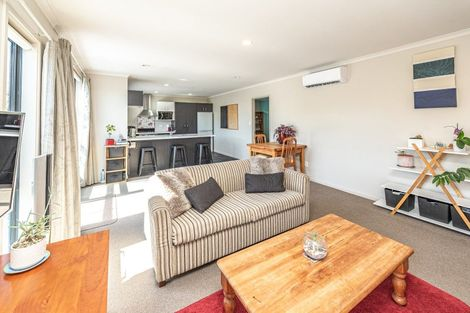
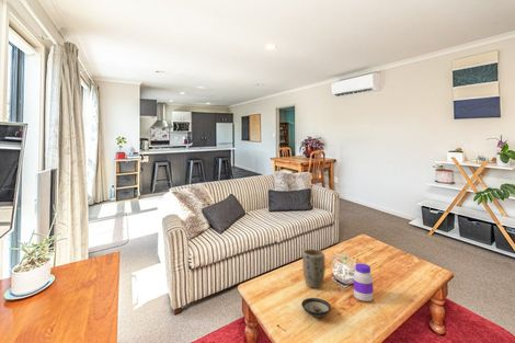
+ jar (363, 281)
+ saucer (316, 308)
+ plant pot (313, 267)
